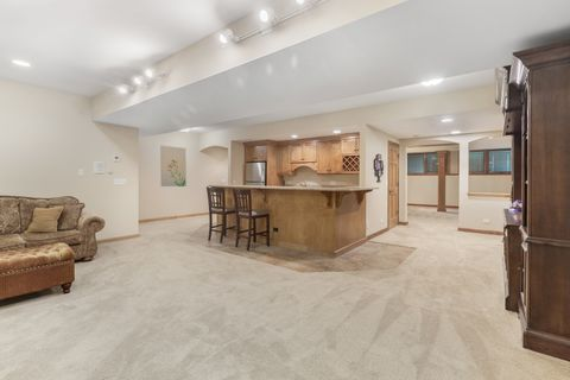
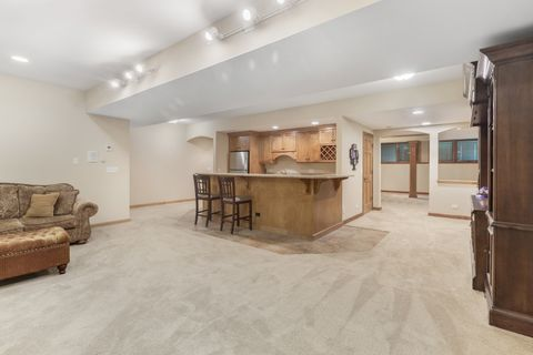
- wall art (173, 166)
